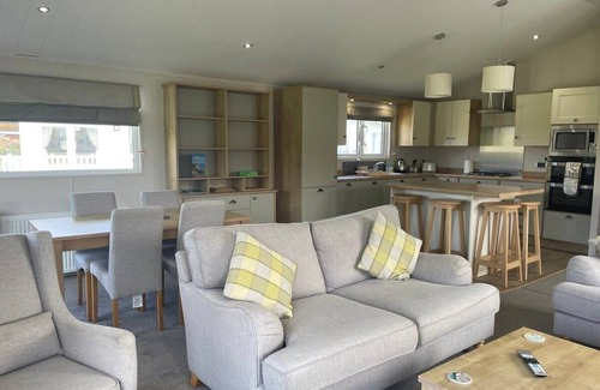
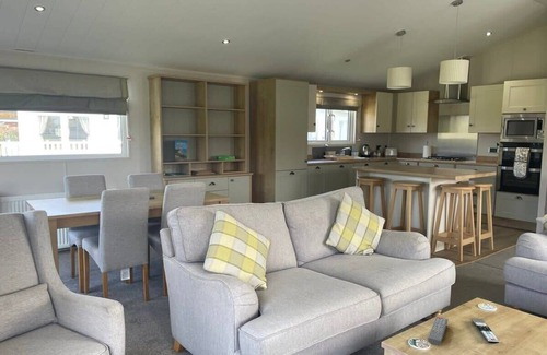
+ remote control (438, 330)
